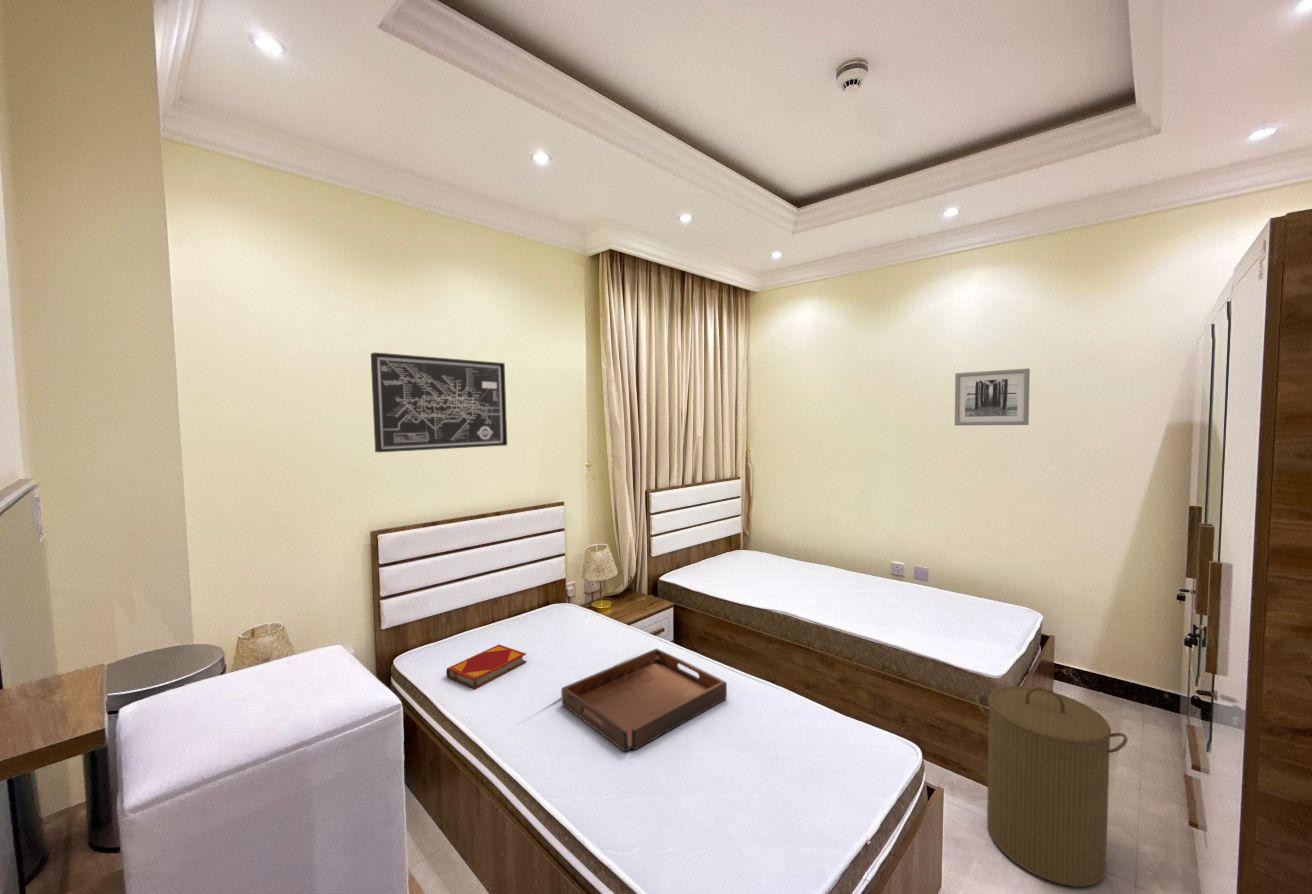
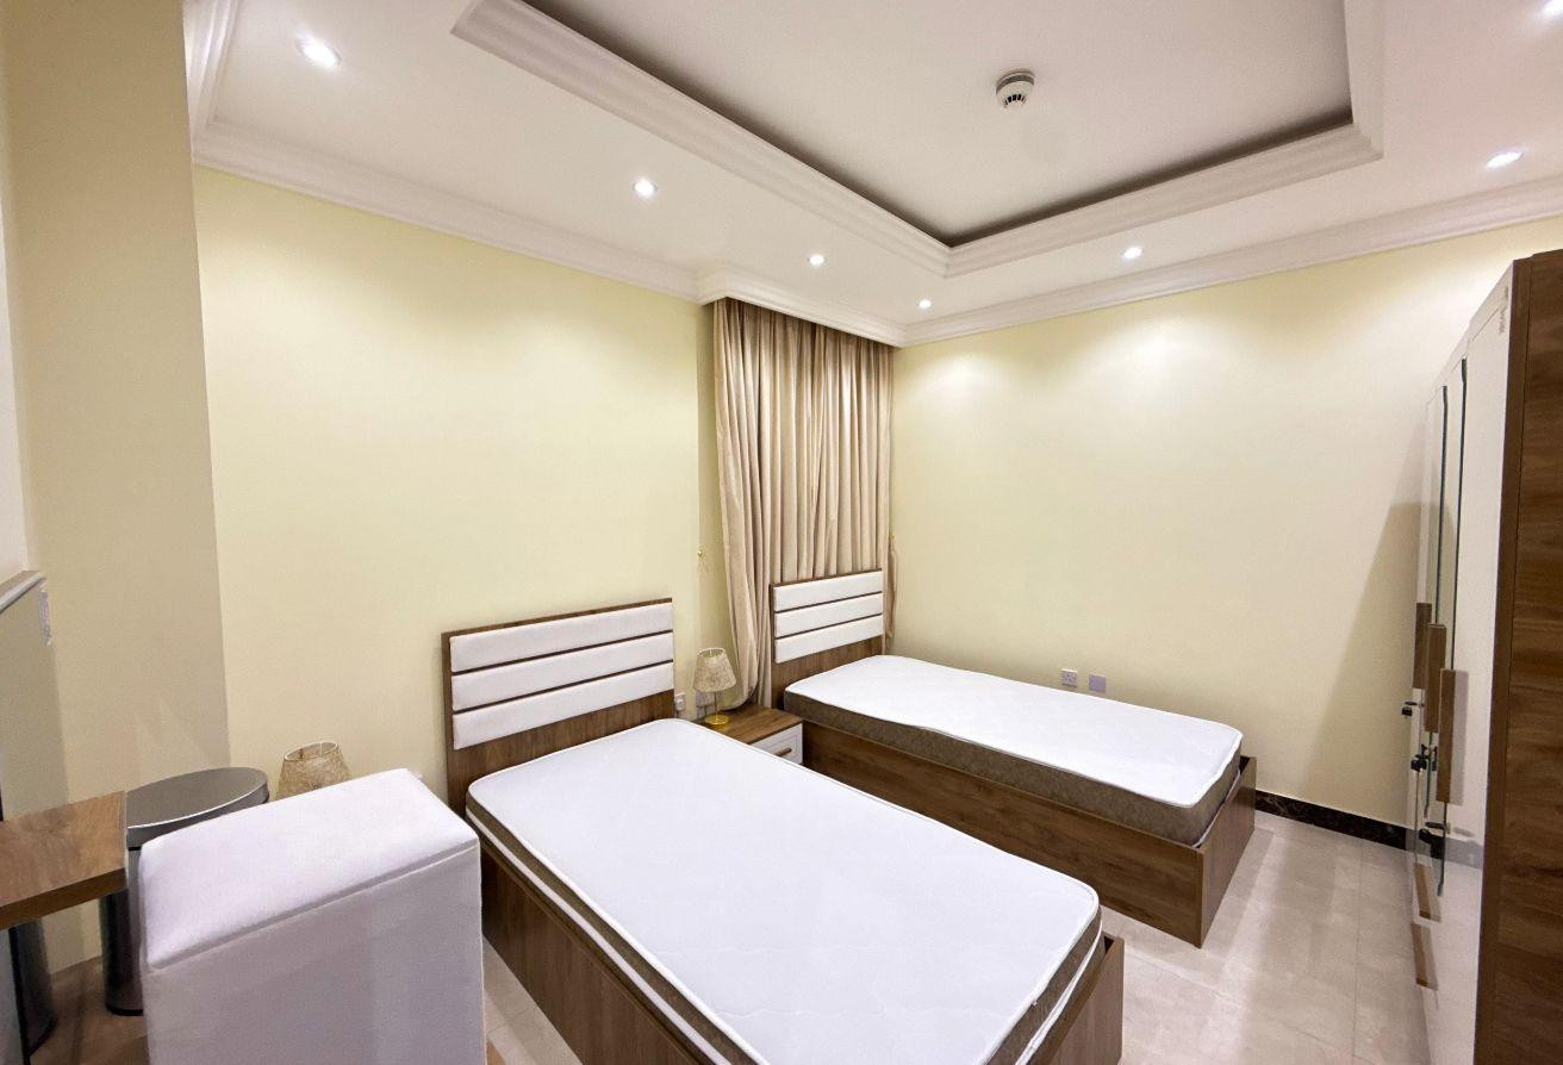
- hardback book (487, 665)
- laundry hamper (1045, 767)
- wall art (445, 403)
- serving tray (644, 692)
- wall art (990, 398)
